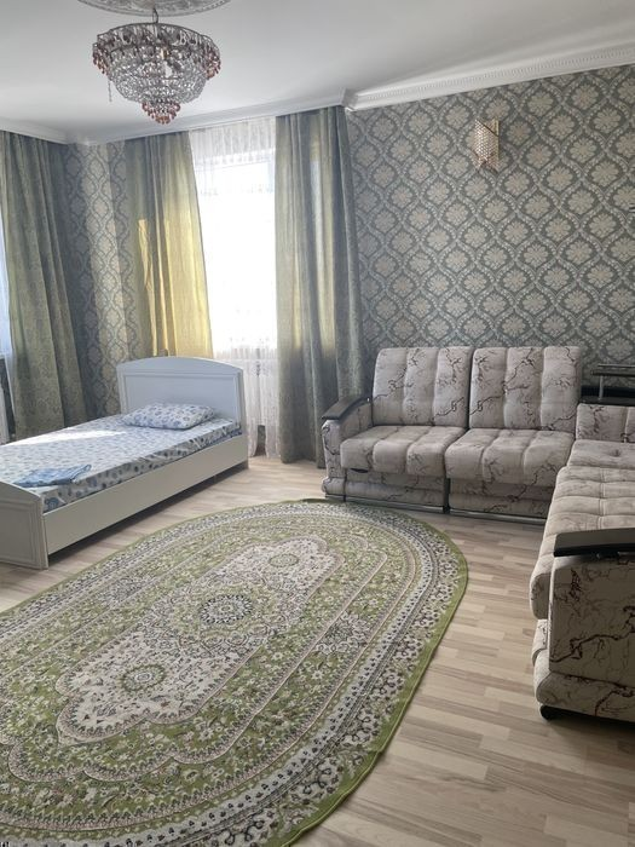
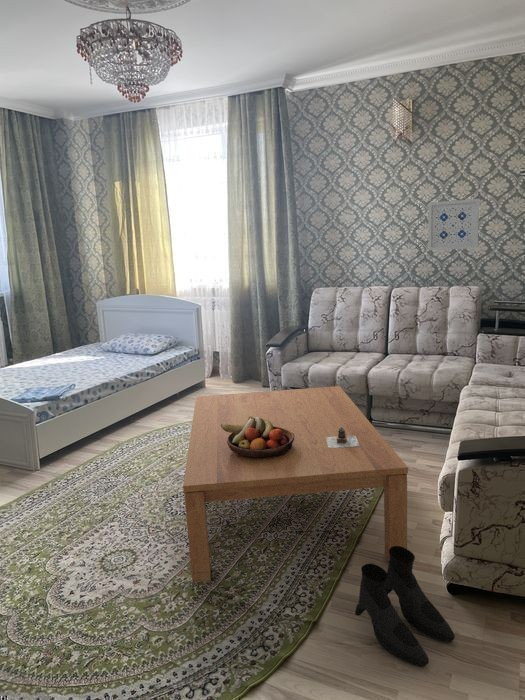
+ coffee table (281, 463)
+ fruit bowl (259, 434)
+ teapot (341, 434)
+ wall art (453, 225)
+ boots (403, 598)
